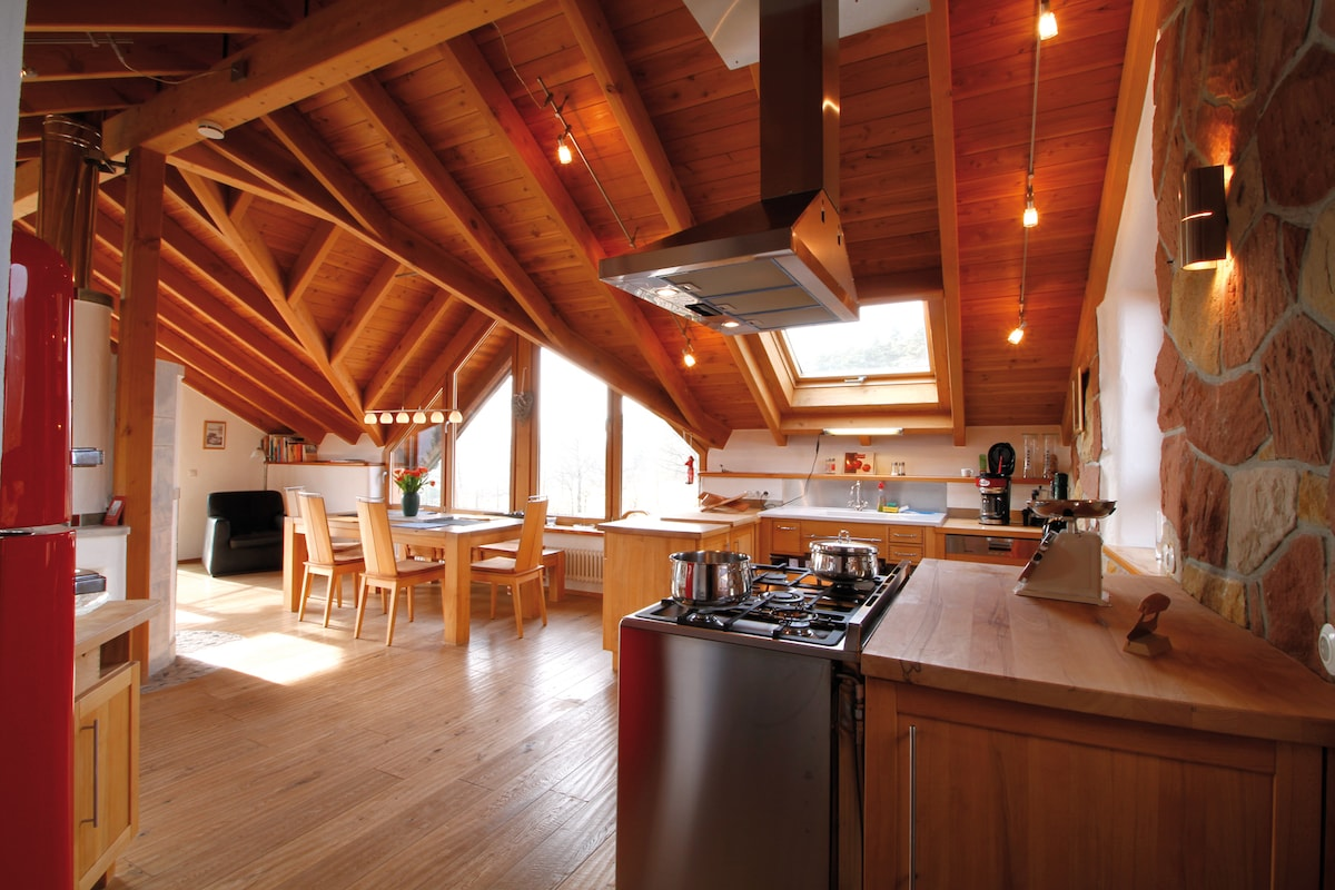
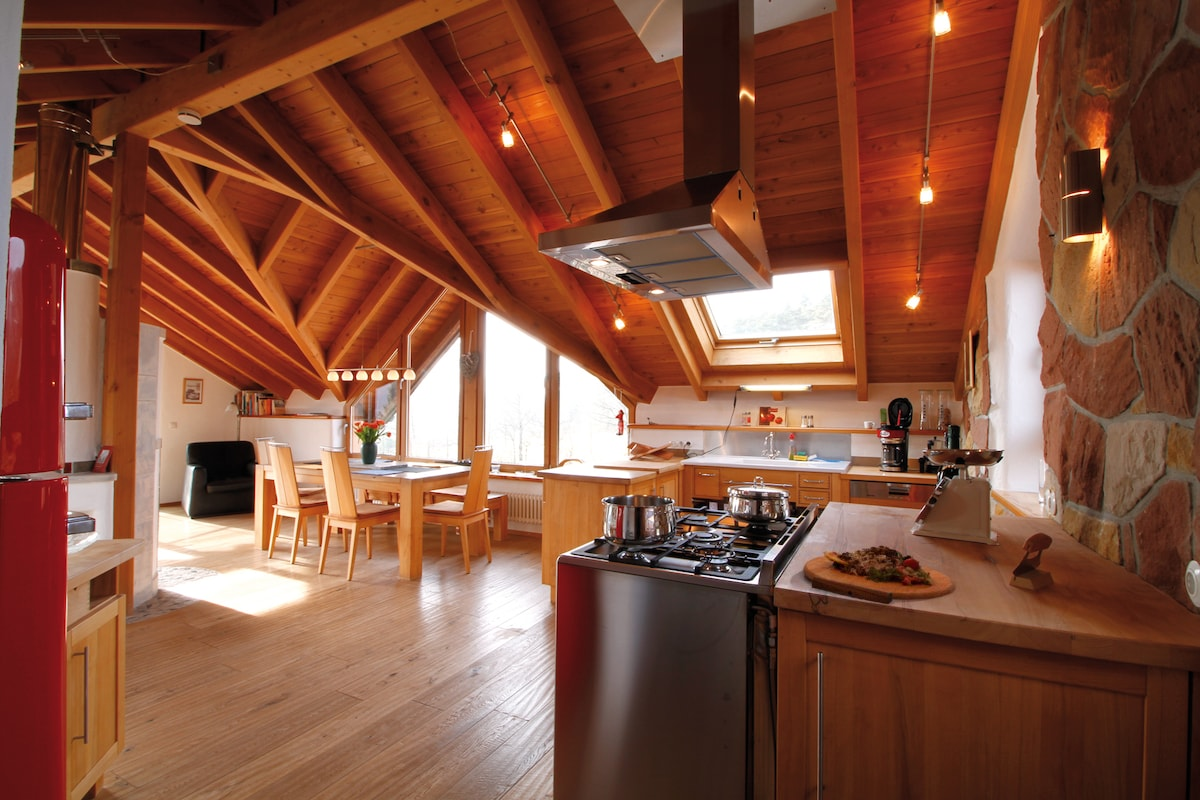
+ cutting board (872, 563)
